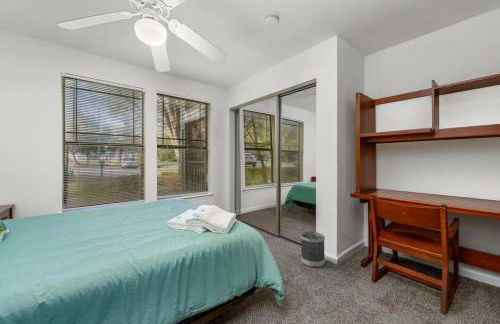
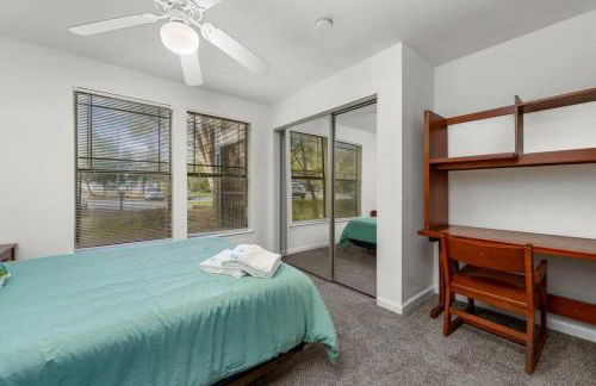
- wastebasket (312, 248)
